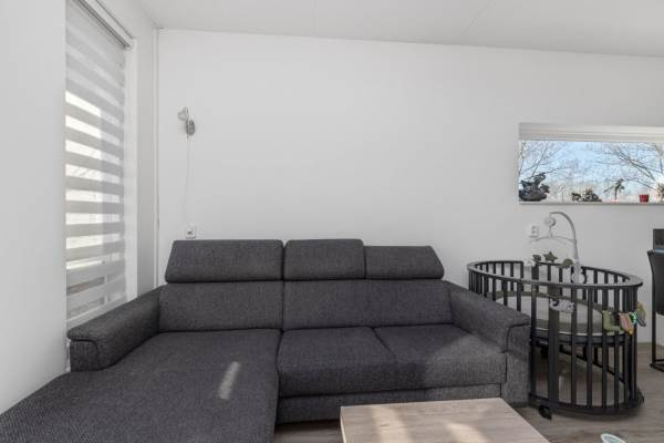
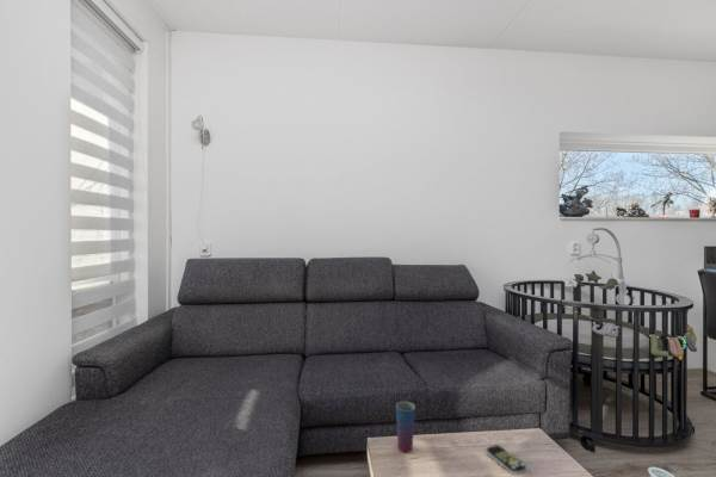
+ remote control (505, 458)
+ cup (405, 427)
